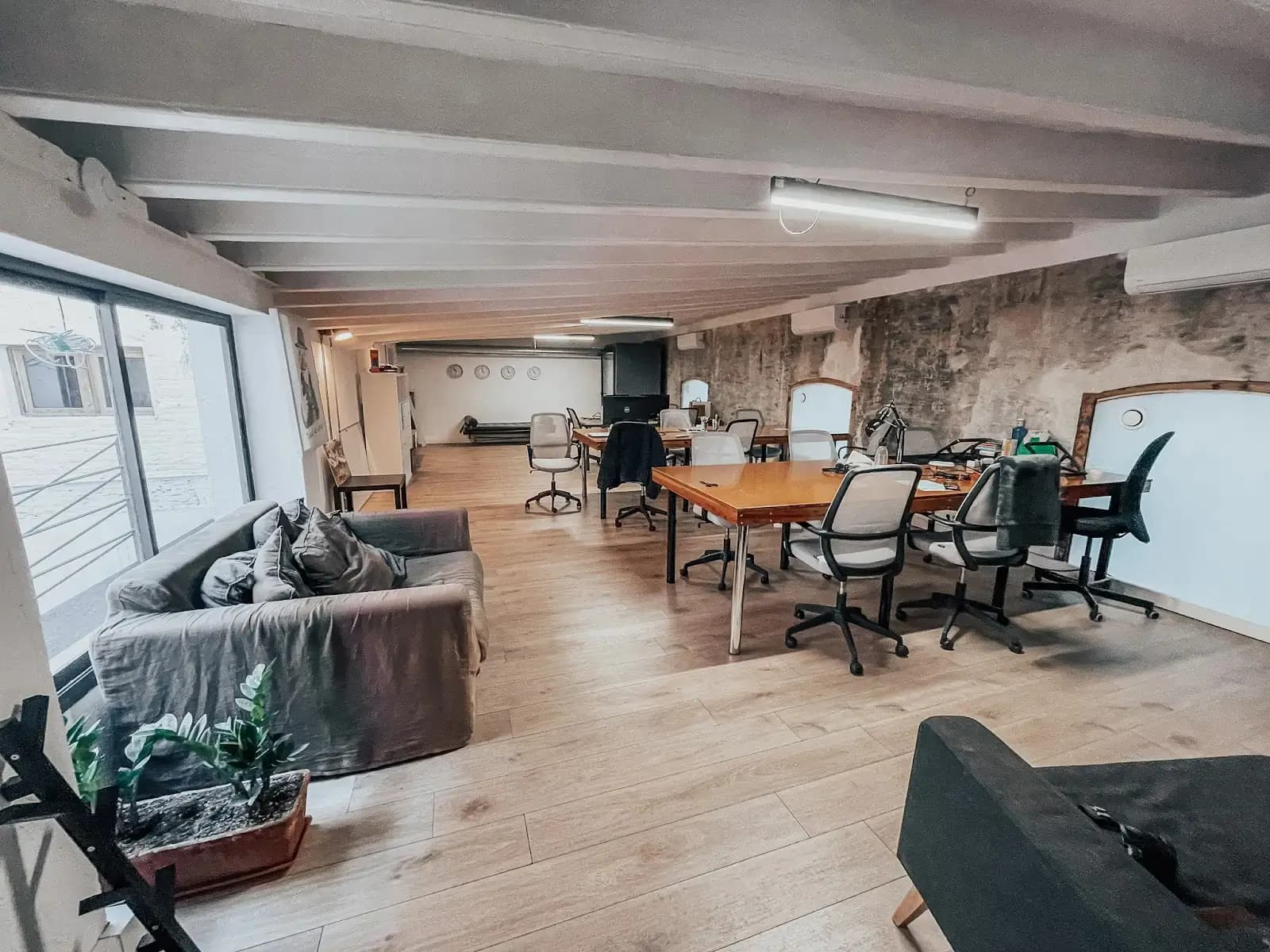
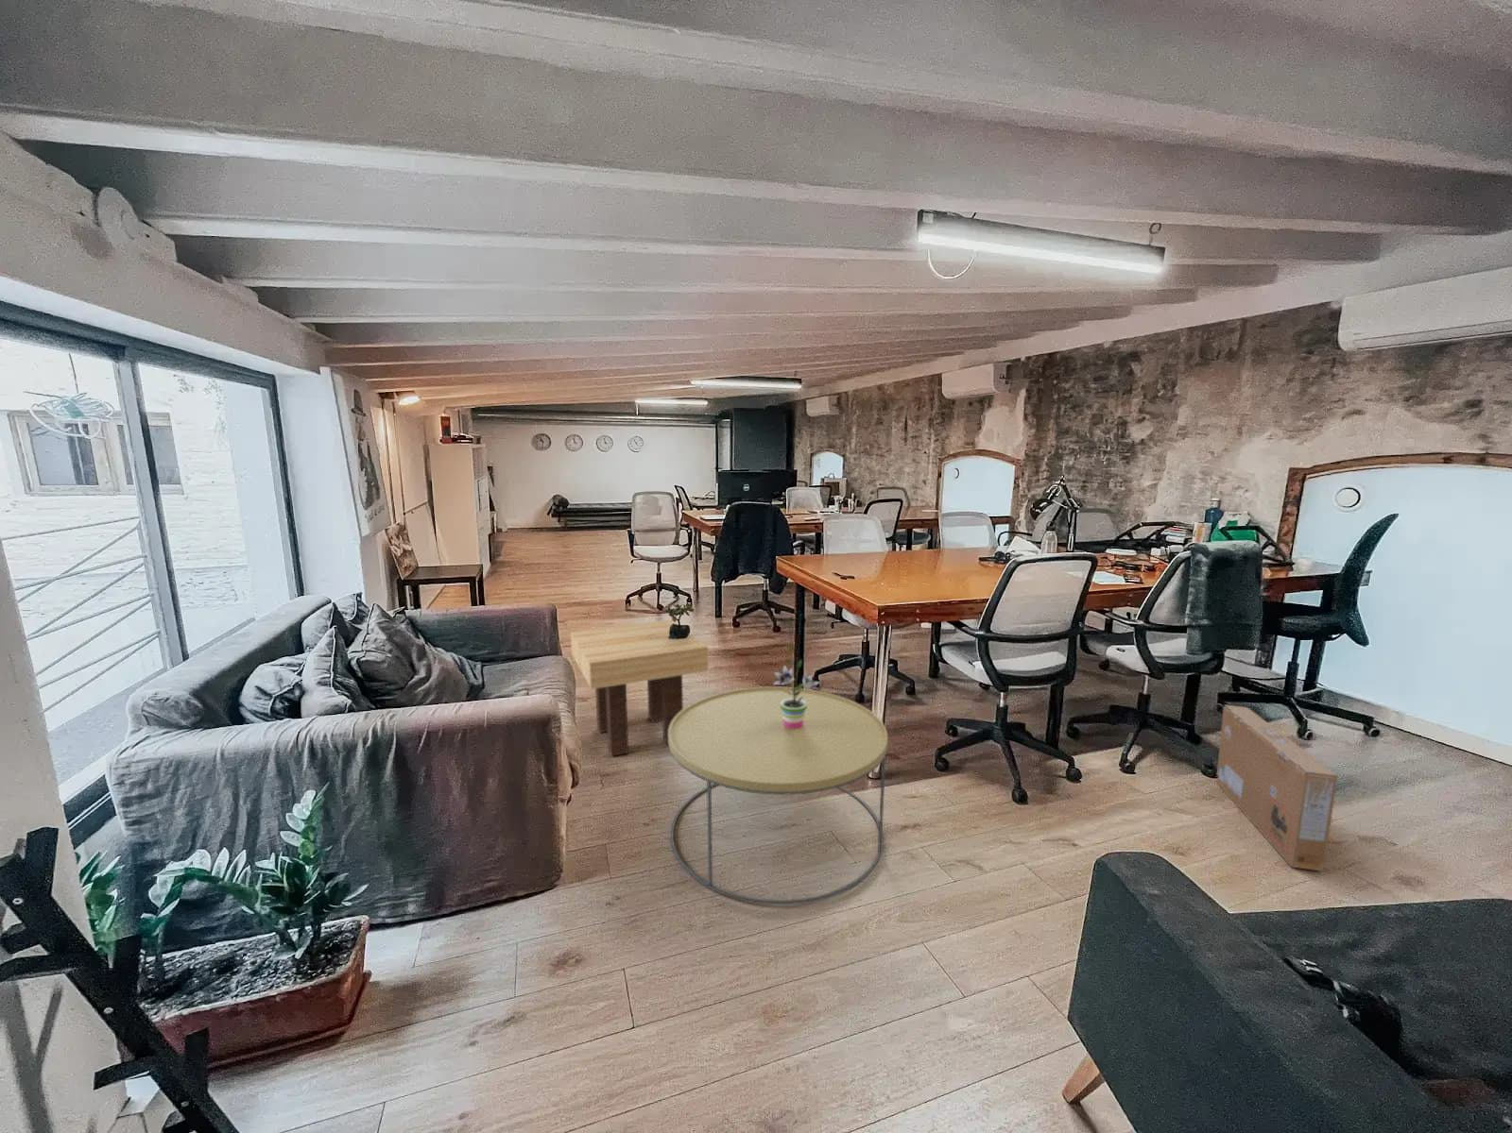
+ coffee table (776, 778)
+ cardboard box (1267, 777)
+ succulent plant (677, 619)
+ side table (635, 682)
+ potted plant (798, 686)
